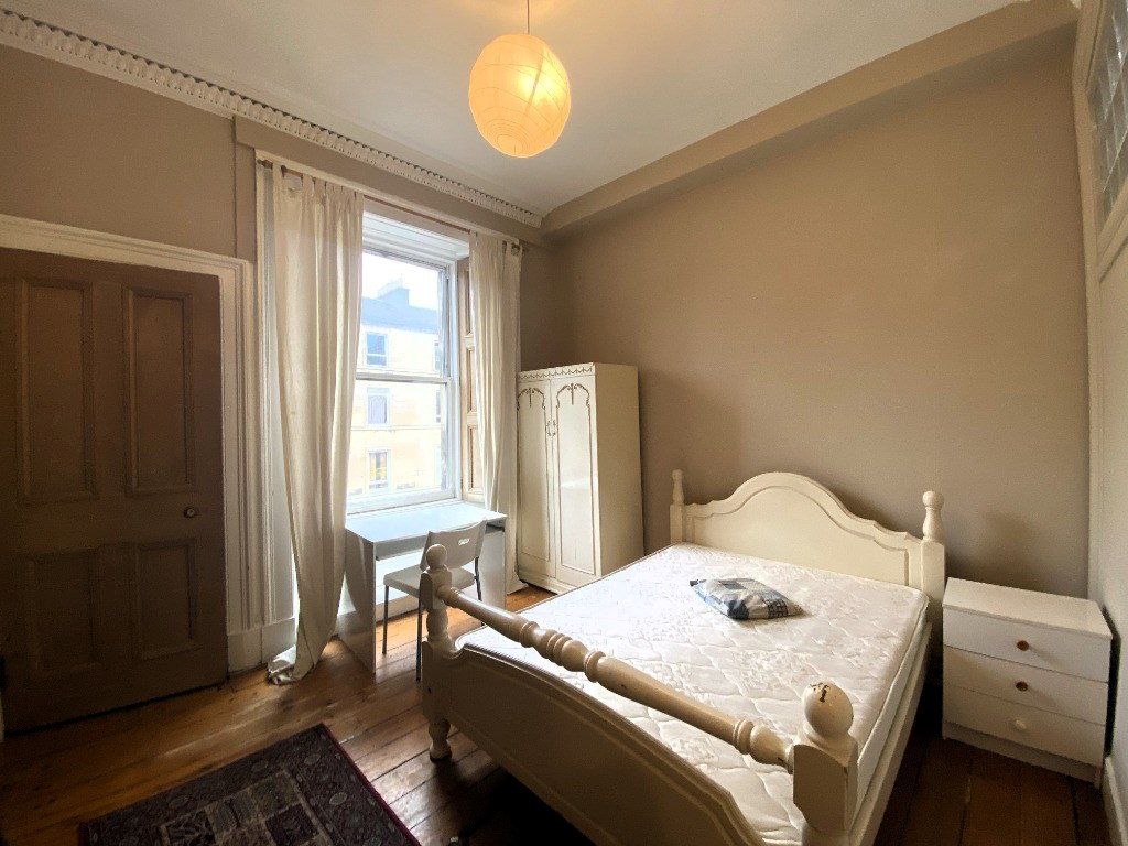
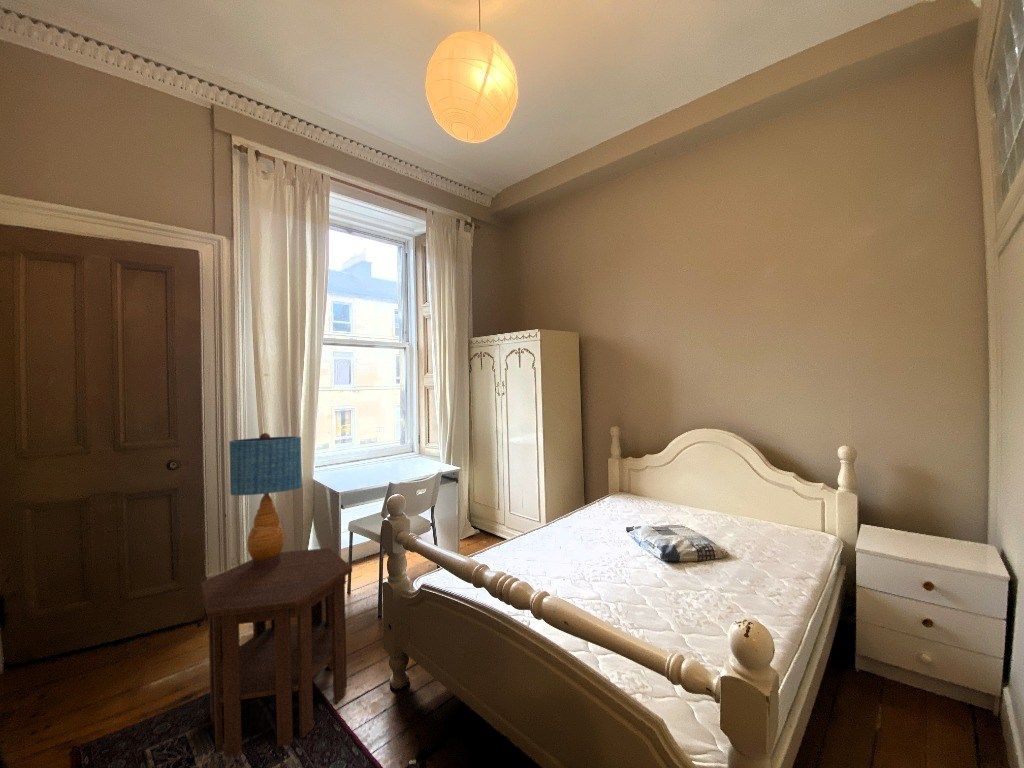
+ table lamp (267, 498)
+ side table (280, 638)
